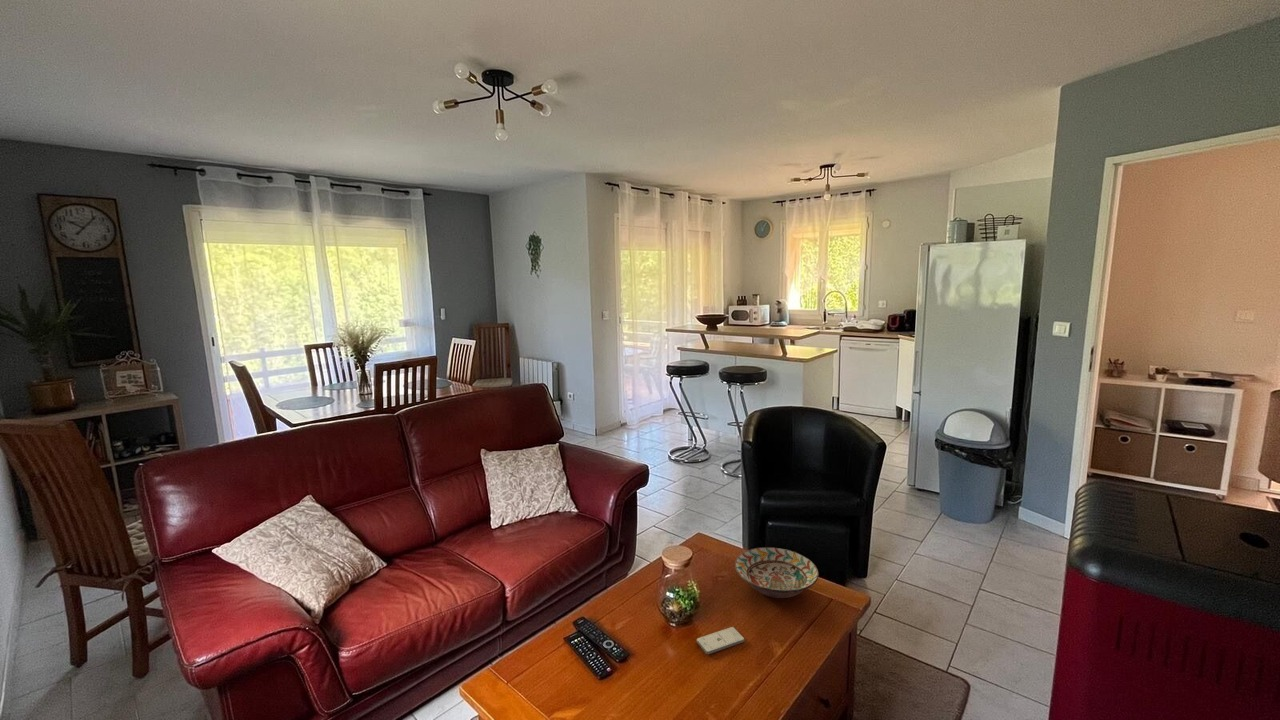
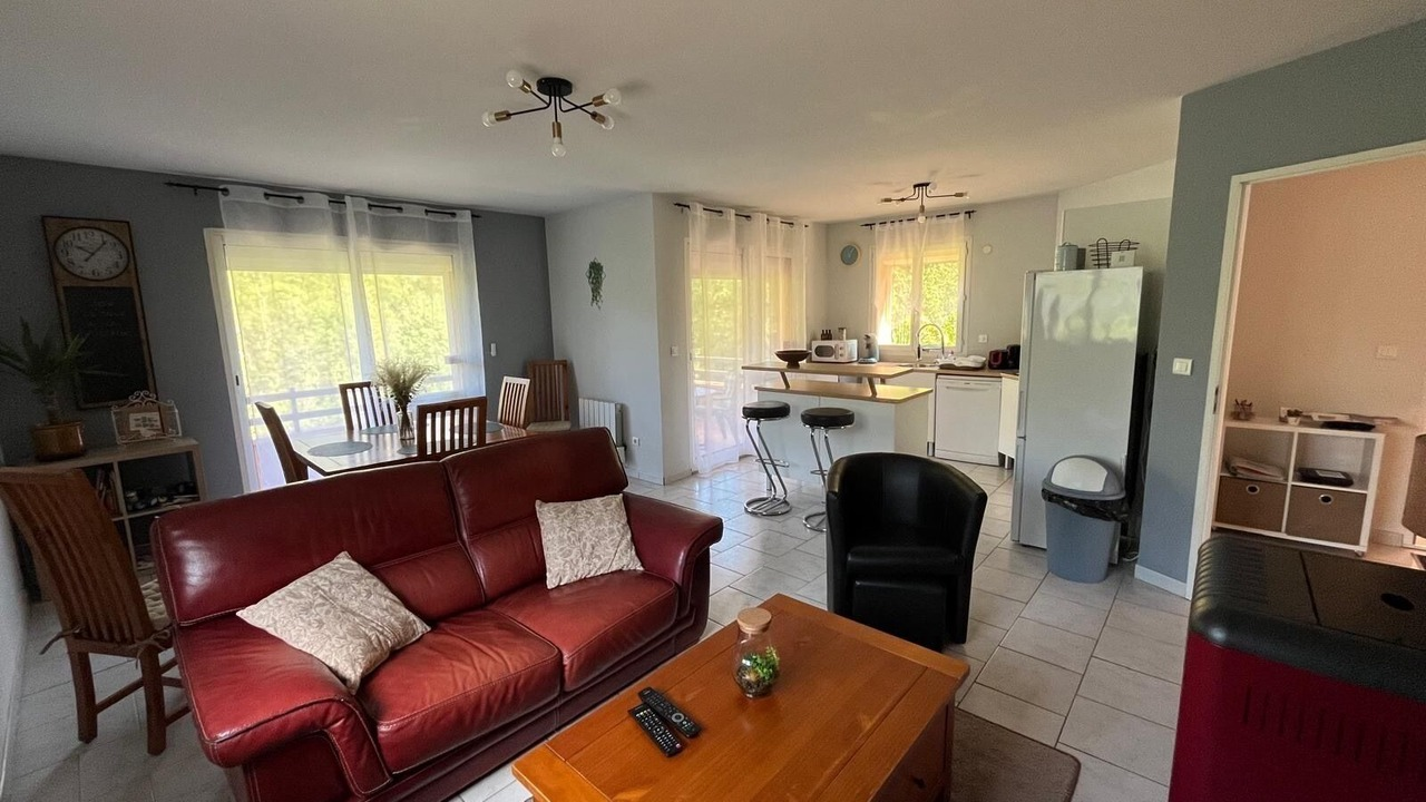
- smartphone (720, 640)
- decorative bowl (775, 576)
